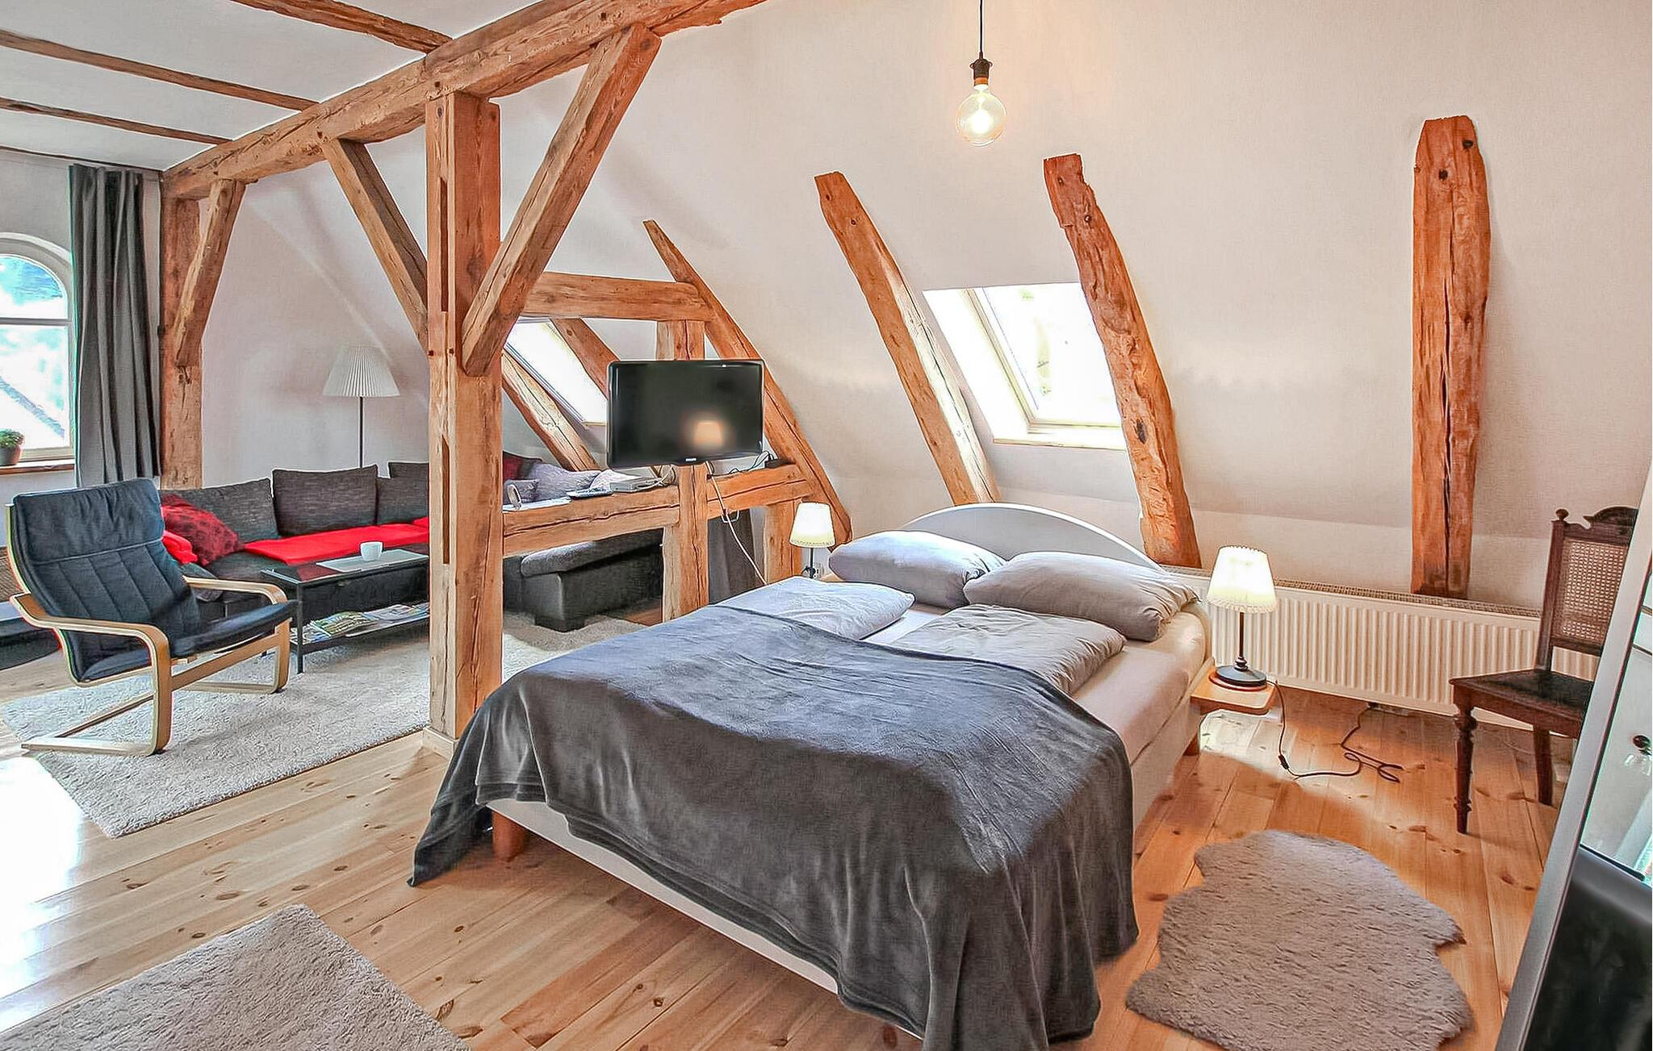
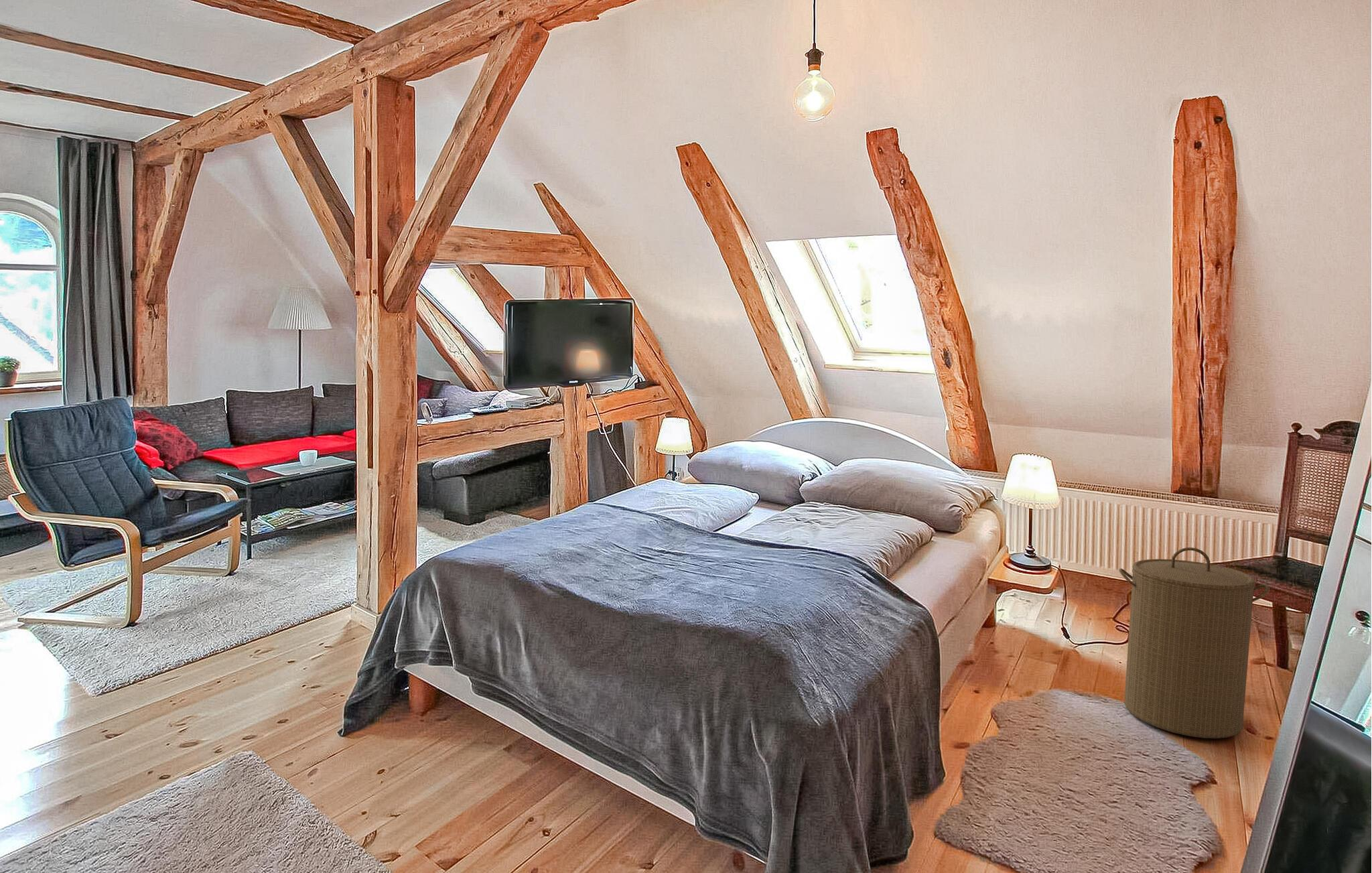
+ laundry hamper (1187, 632)
